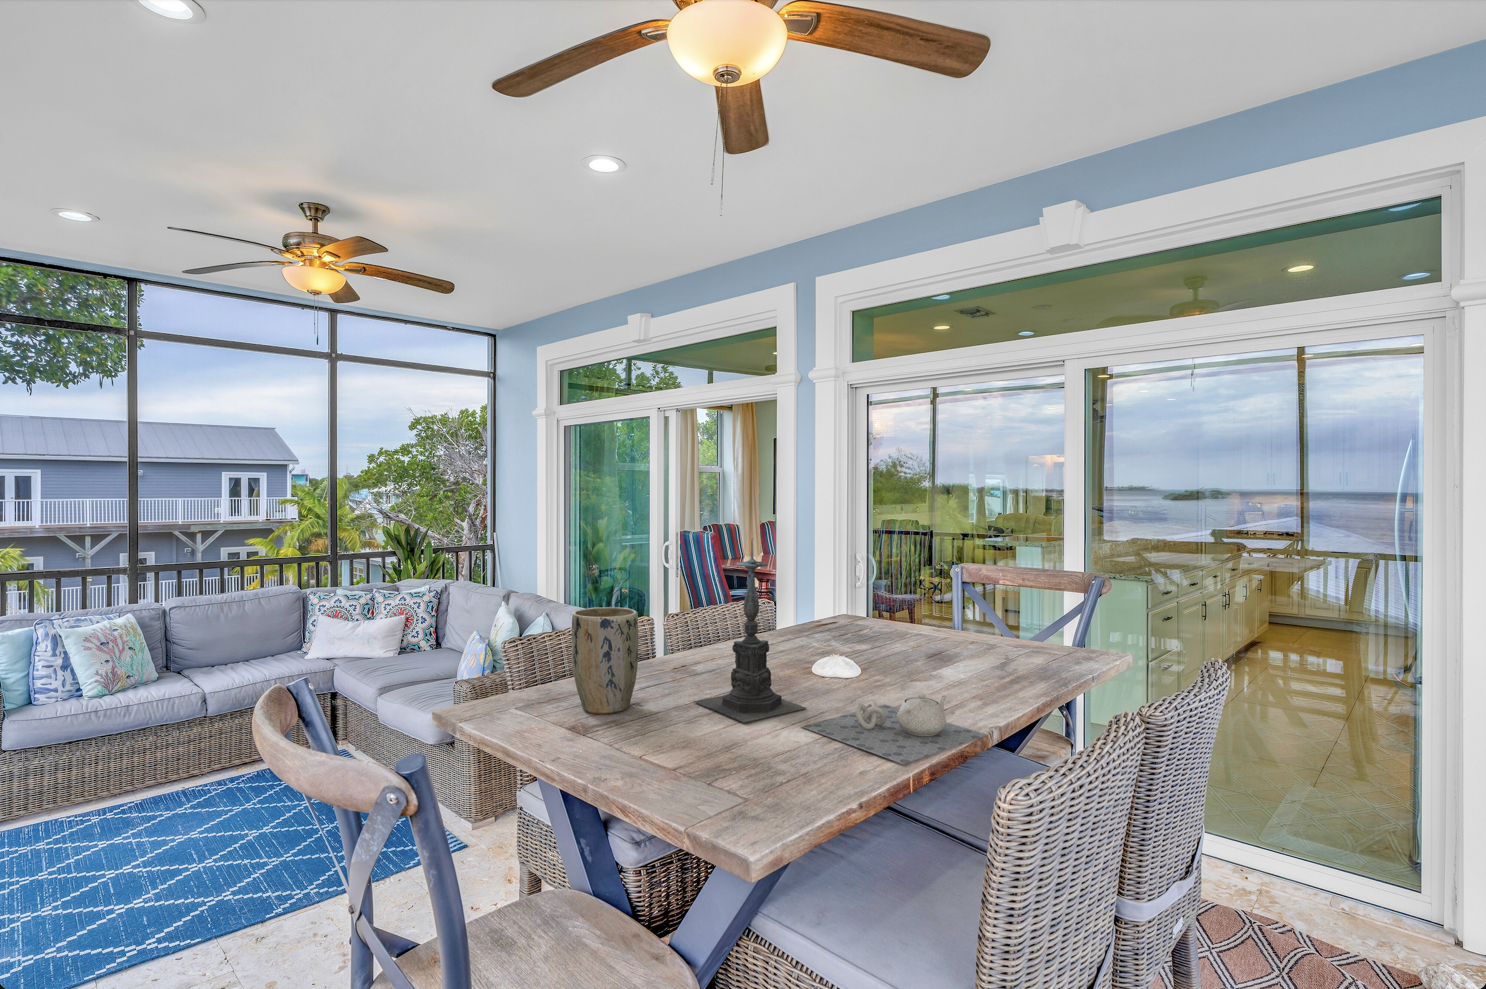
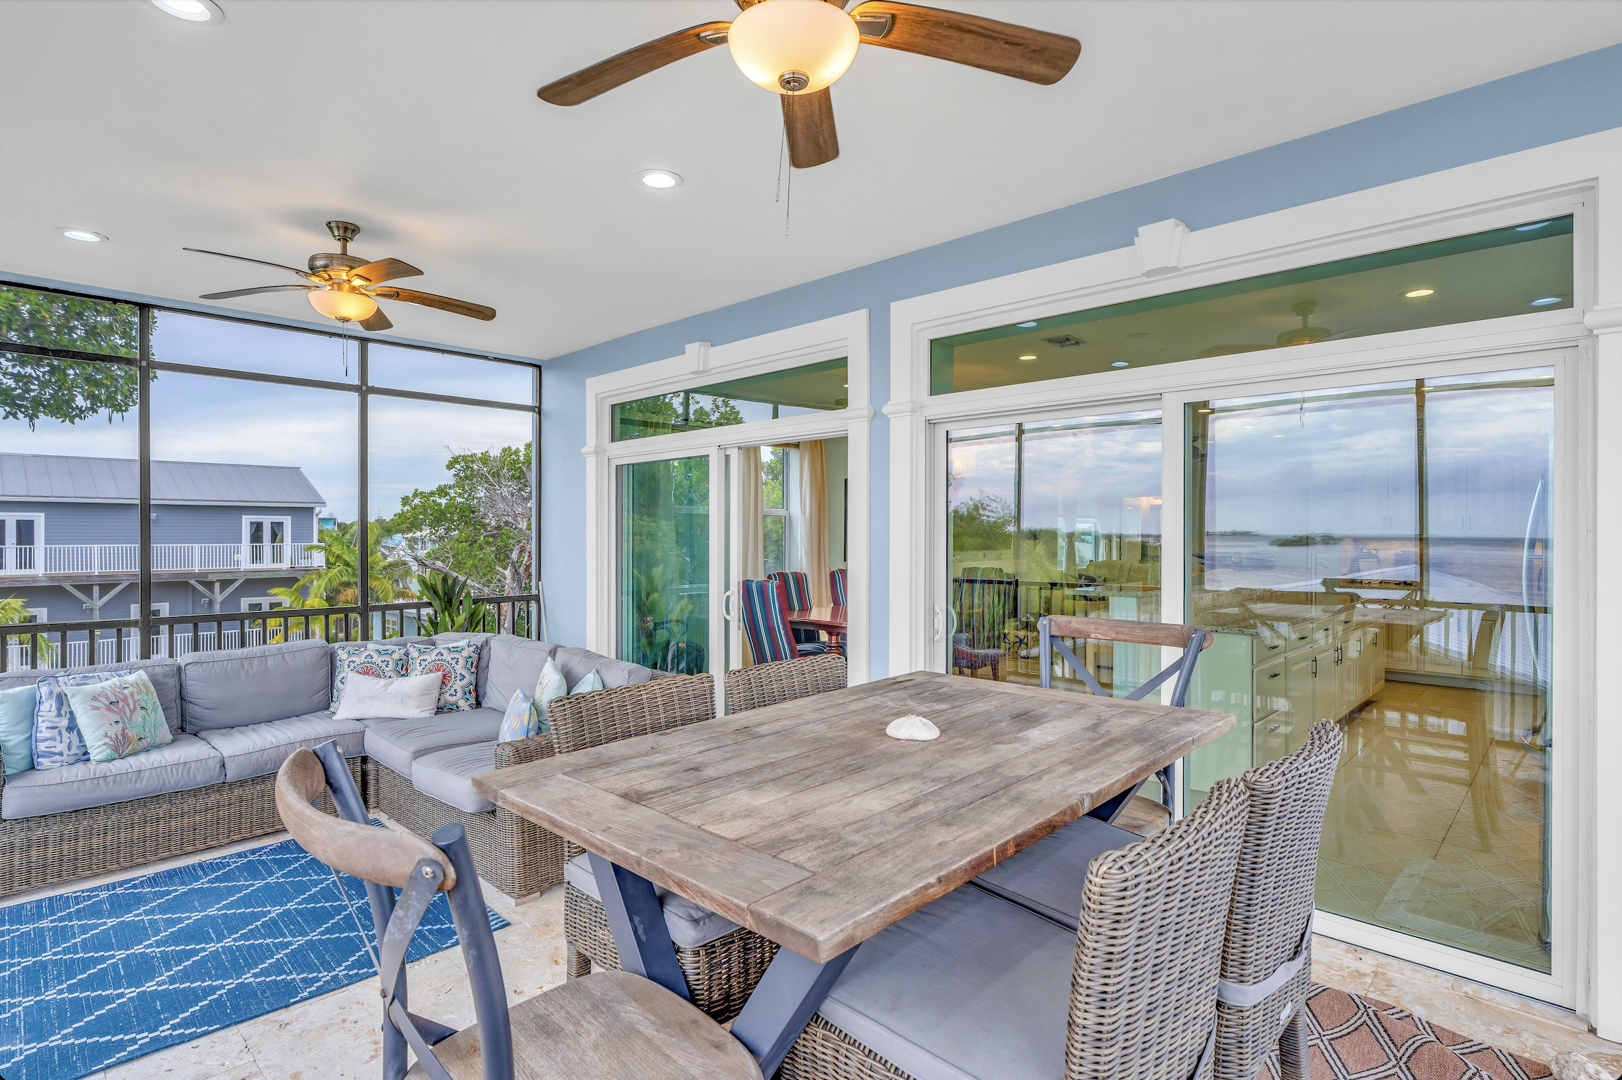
- teapot (892, 712)
- candle holder (750, 621)
- plant pot (605, 659)
